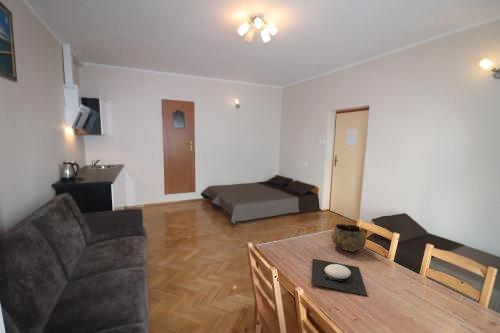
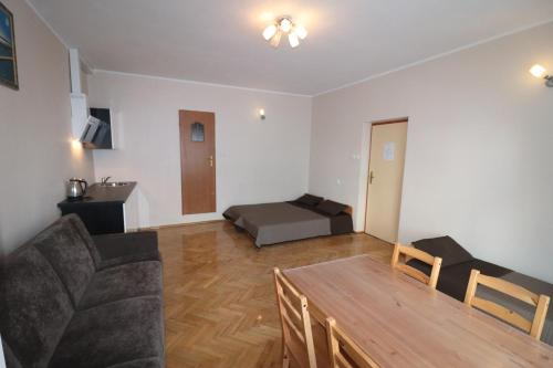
- plate (336, 272)
- decorative bowl (348, 238)
